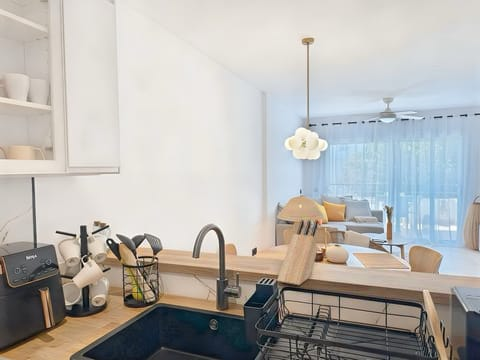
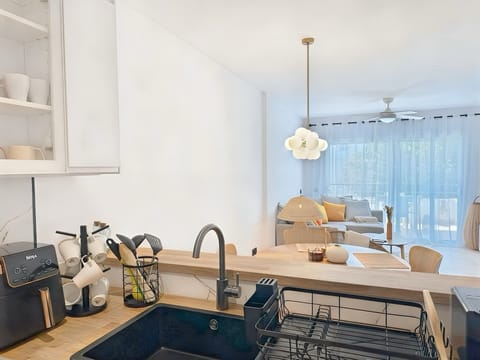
- knife block (300, 249)
